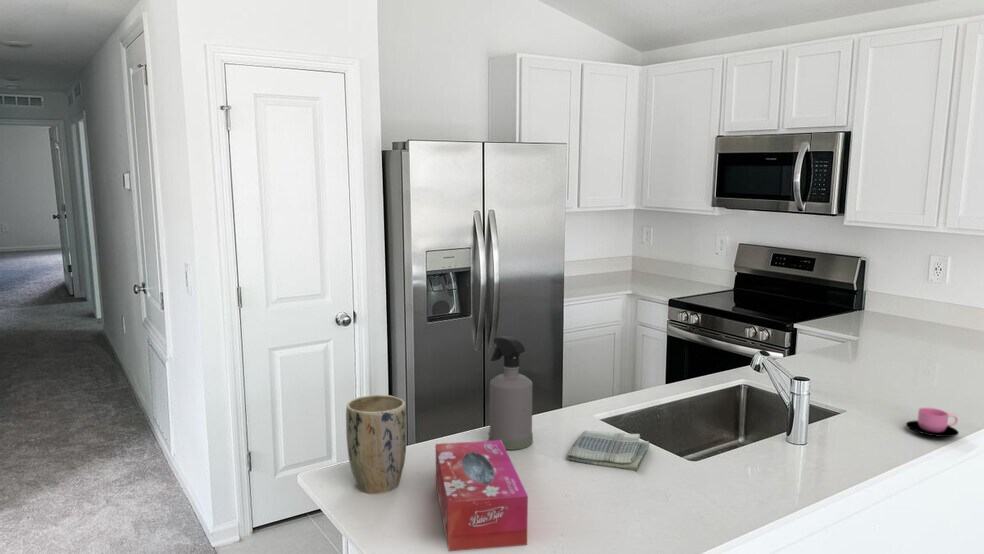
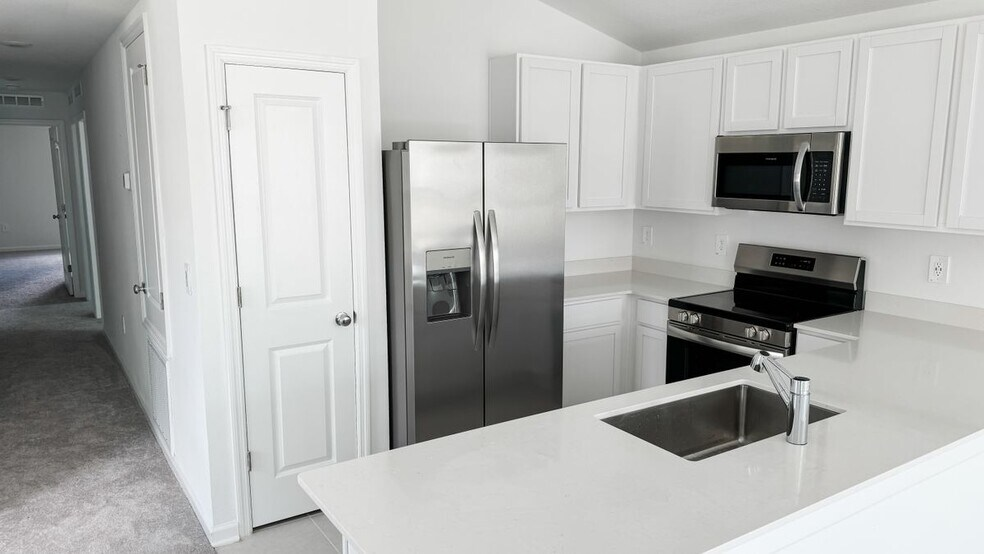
- cup (932, 422)
- spray bottle (508, 389)
- tissue box (477, 490)
- dish towel (609, 447)
- plant pot (376, 444)
